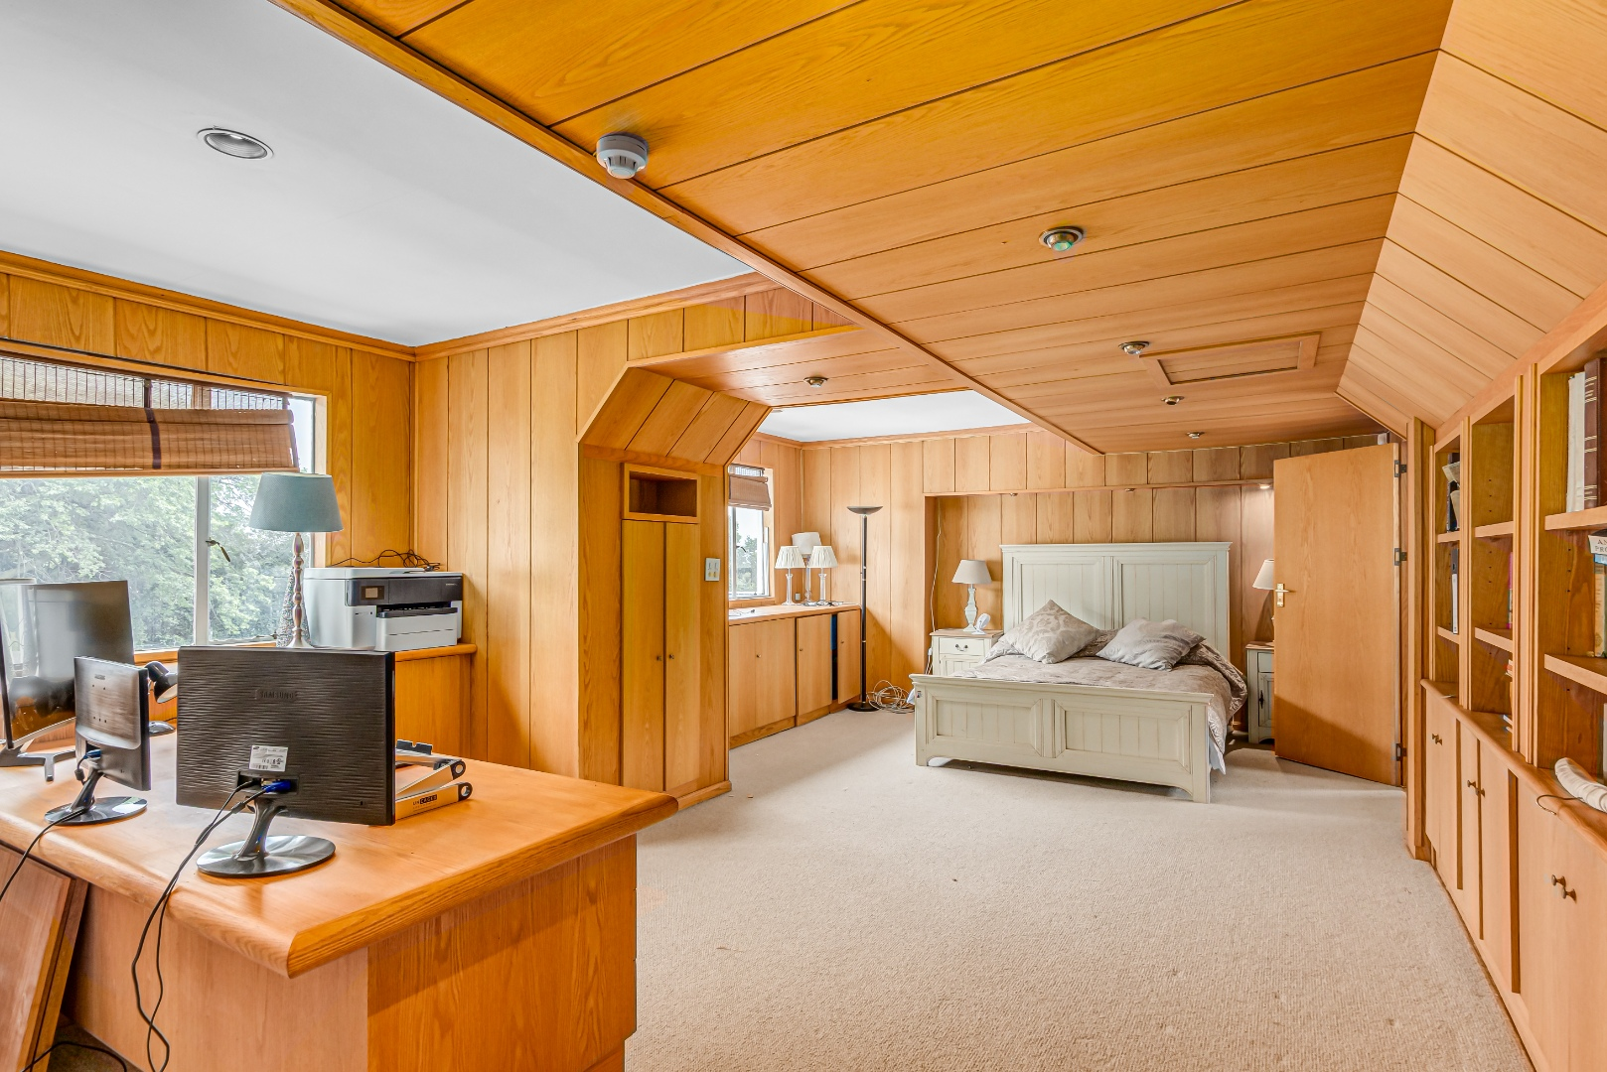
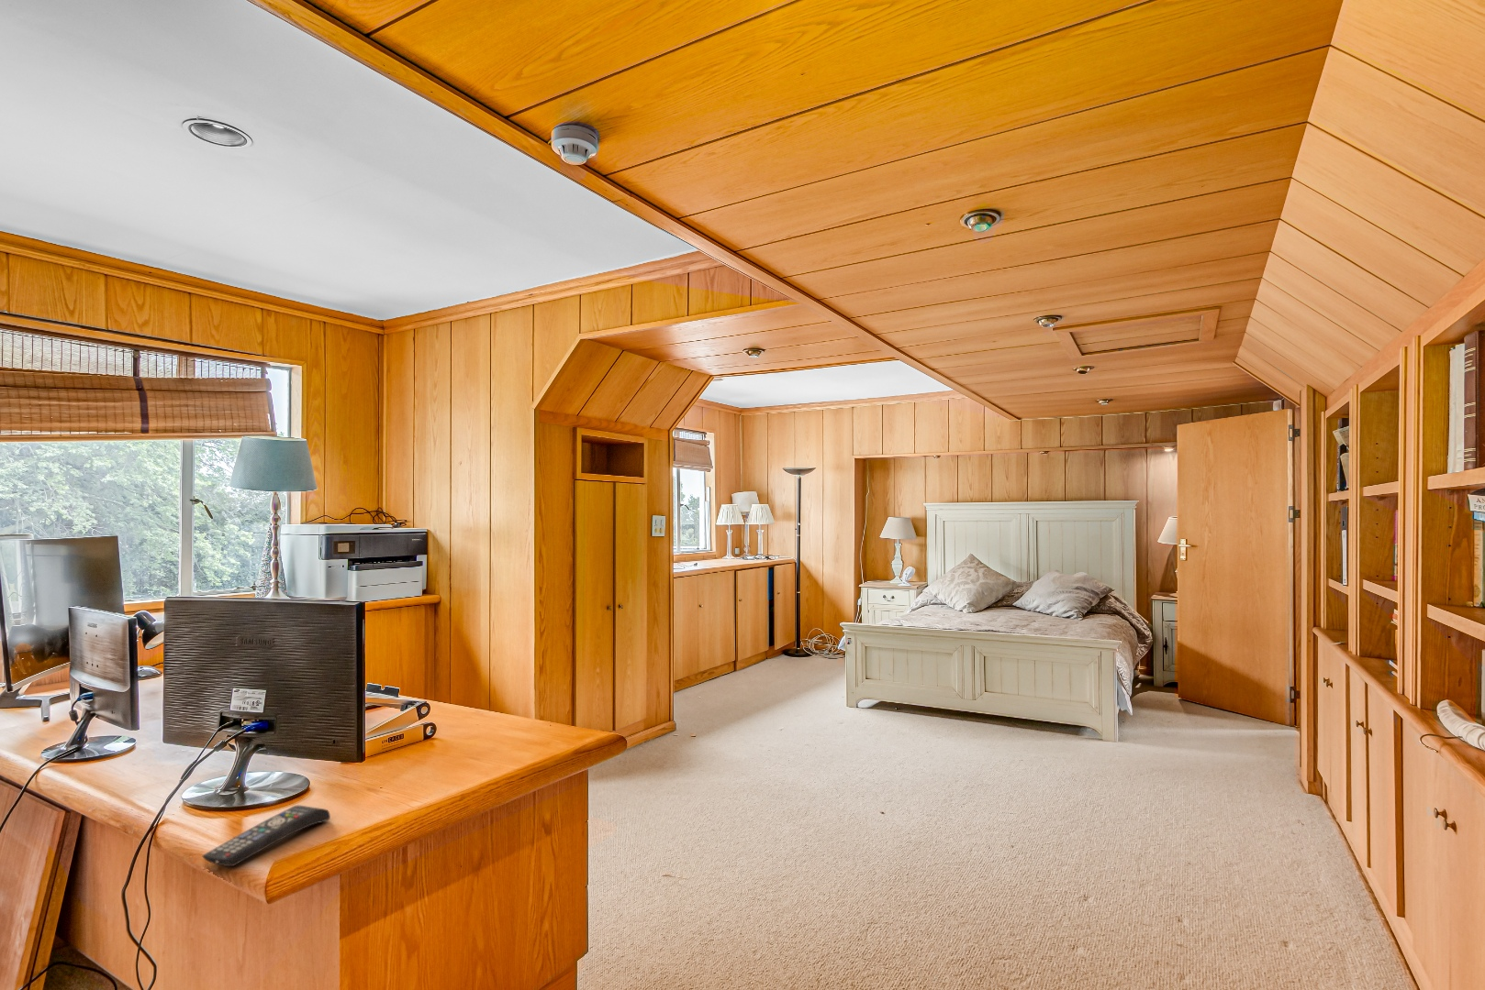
+ remote control (271, 832)
